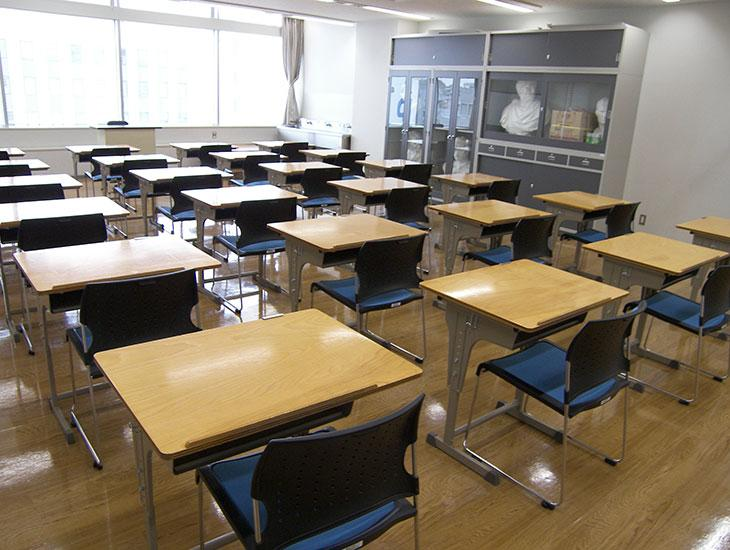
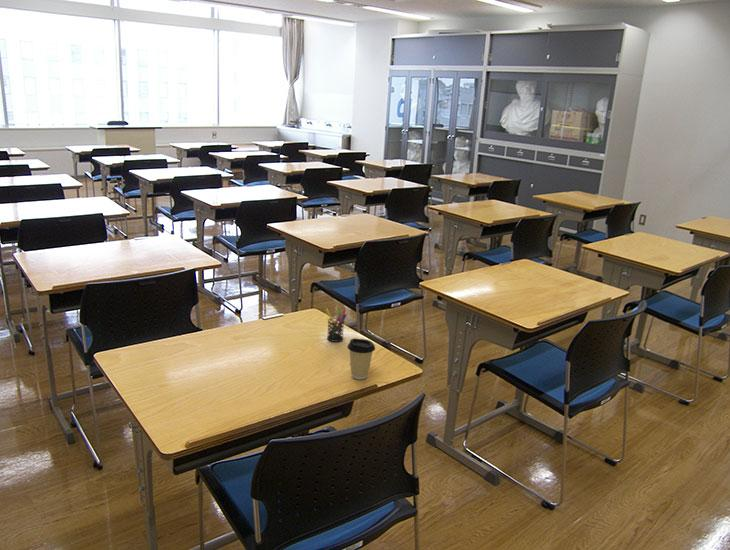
+ pen holder (337, 322)
+ coffee cup (360, 359)
